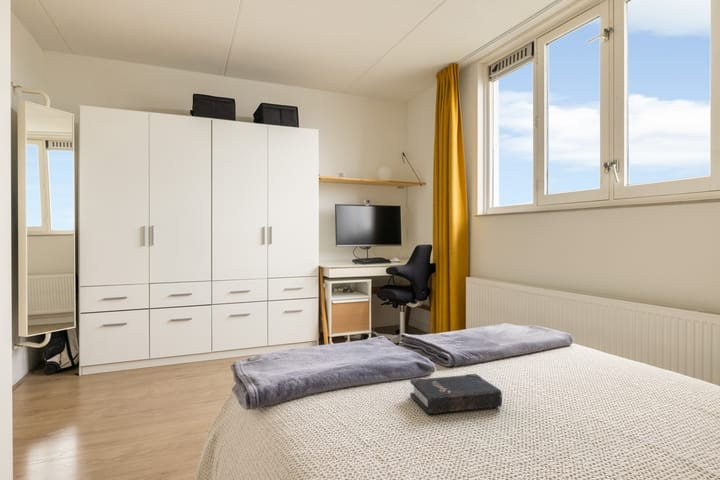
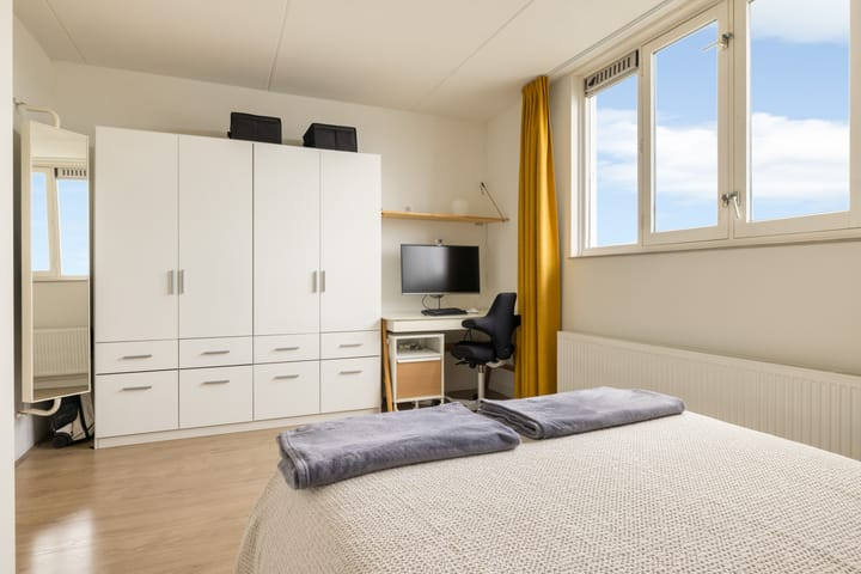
- hardback book (454, 393)
